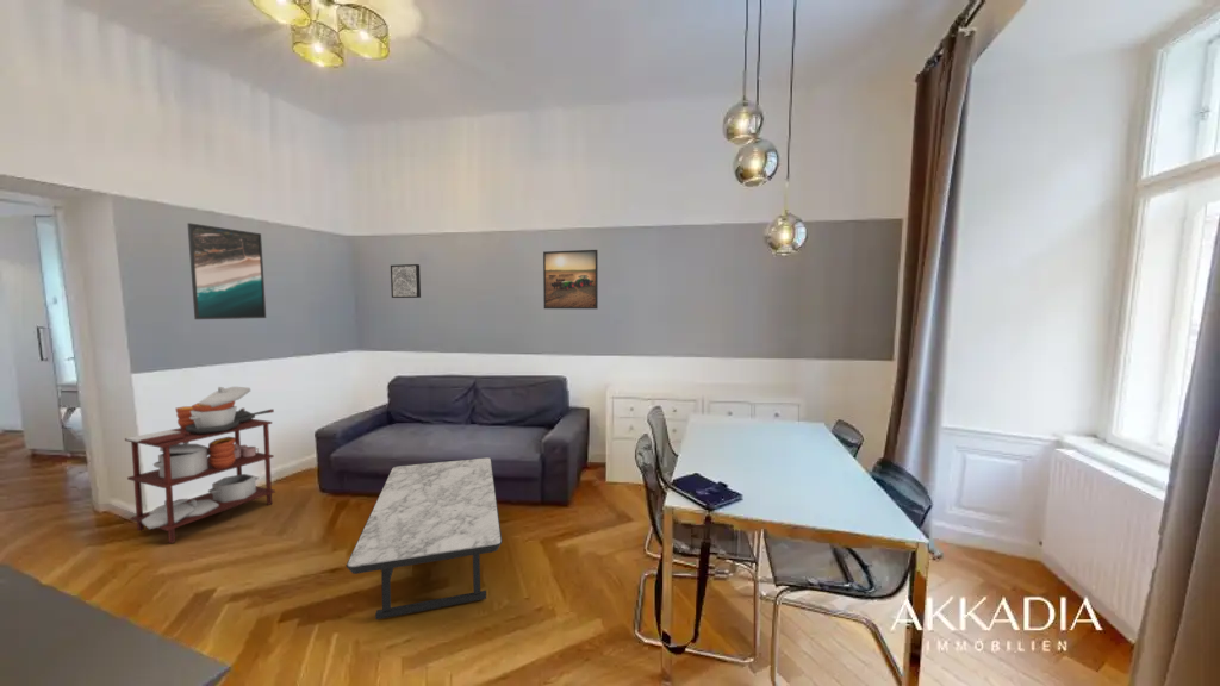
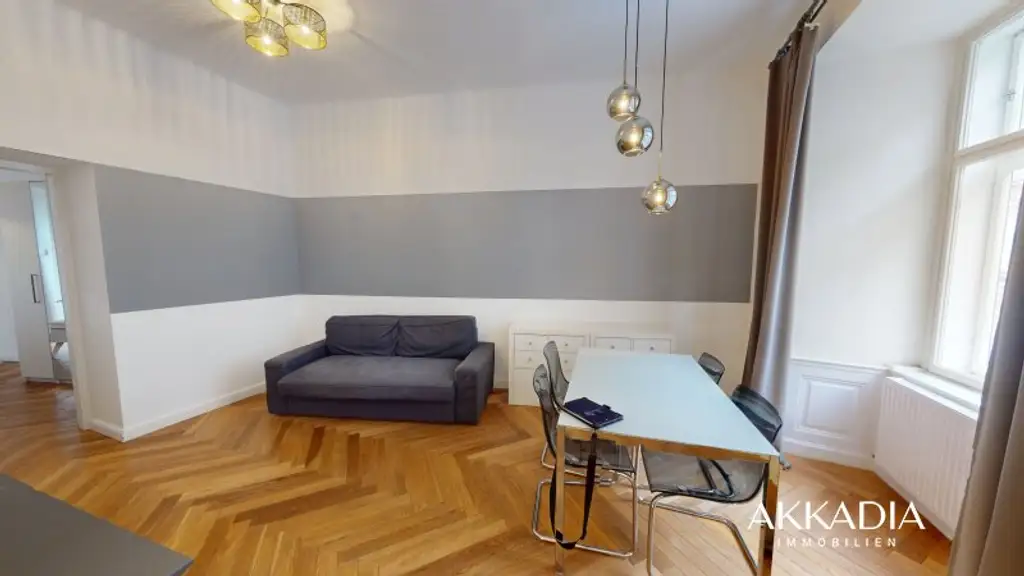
- wall art (405, 281)
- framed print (569, 280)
- shelving unit (217, 450)
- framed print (229, 274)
- coffee table (437, 529)
